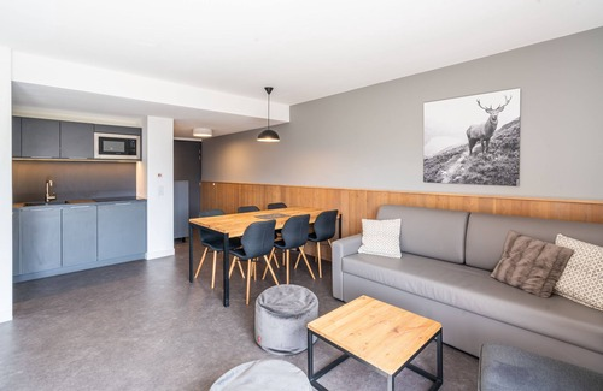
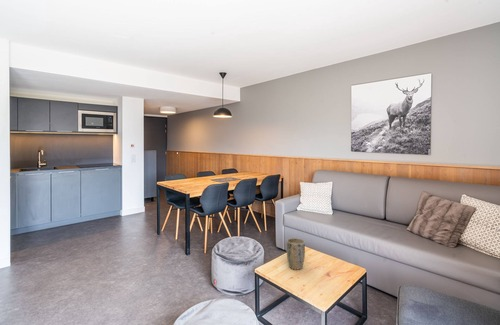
+ plant pot (295, 253)
